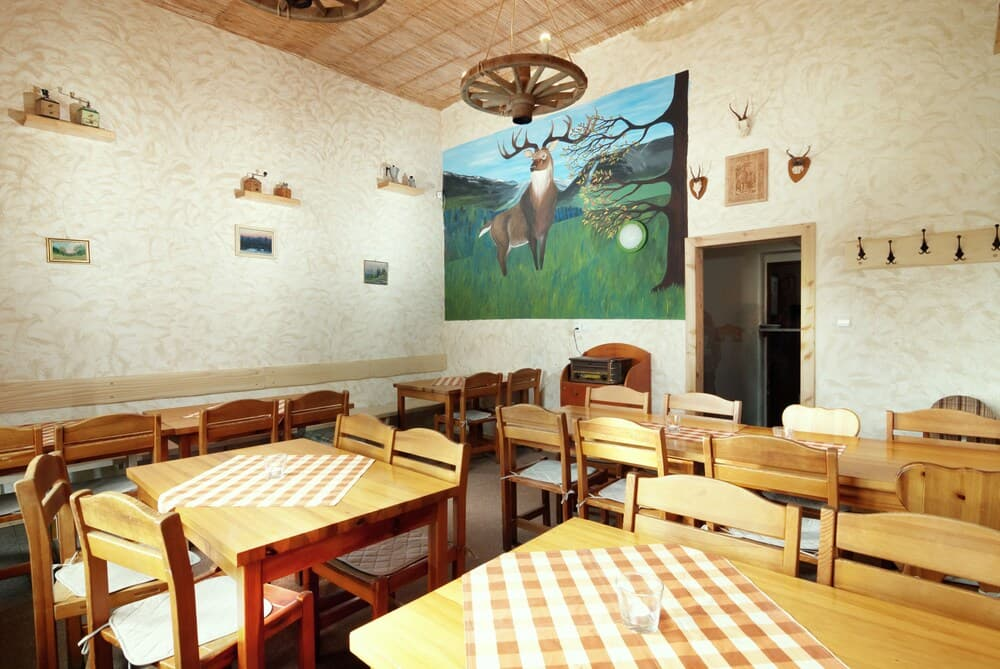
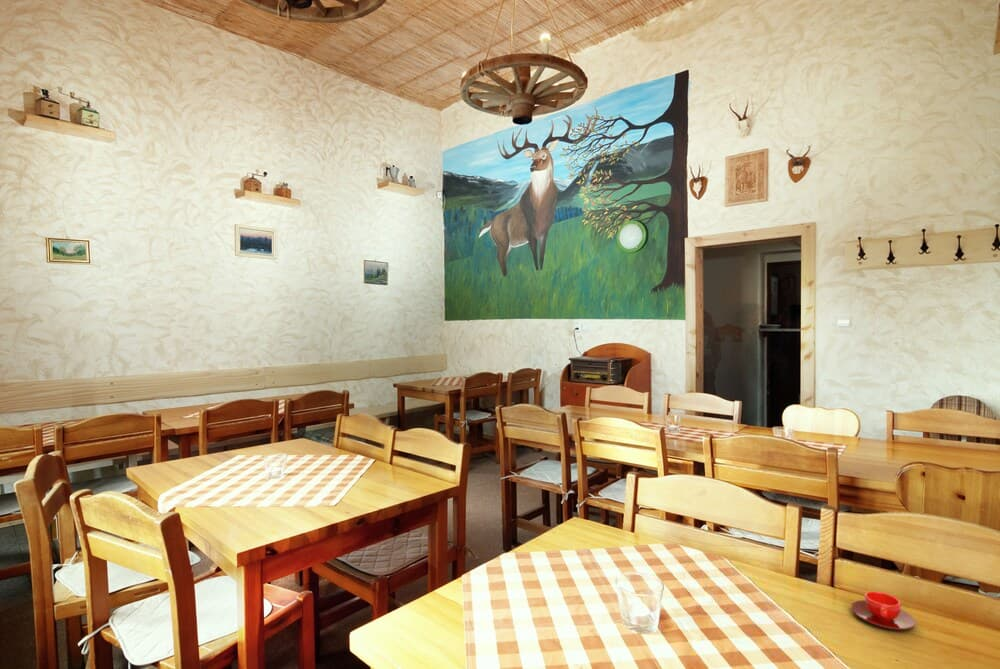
+ teacup (882, 608)
